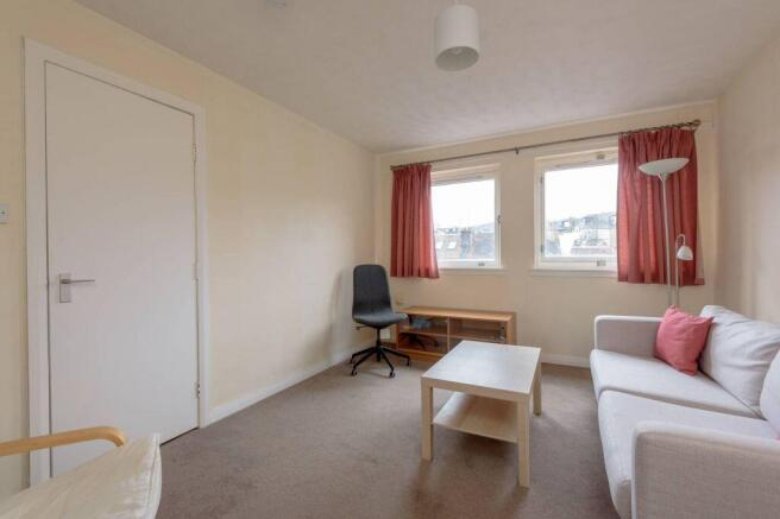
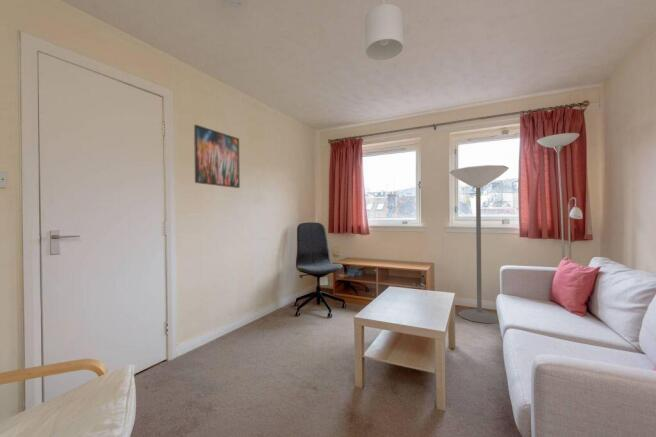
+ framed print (218, 158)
+ floor lamp (478, 243)
